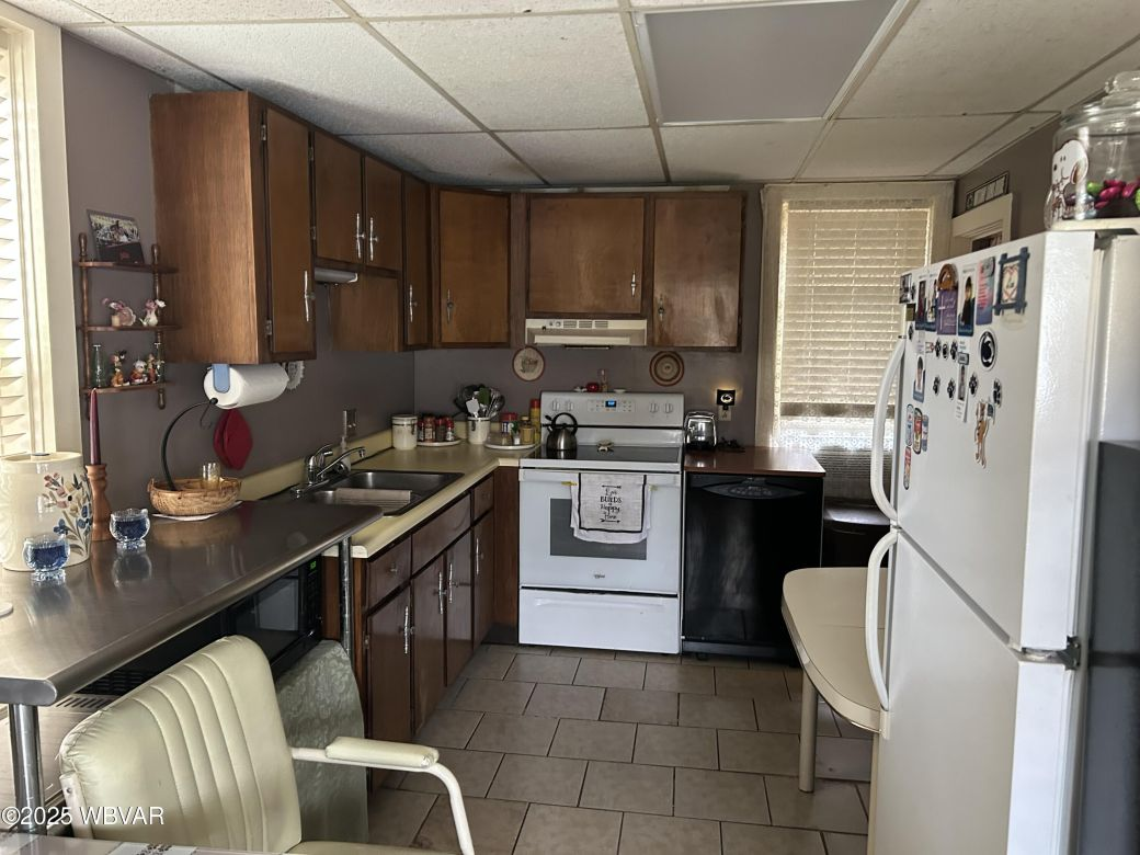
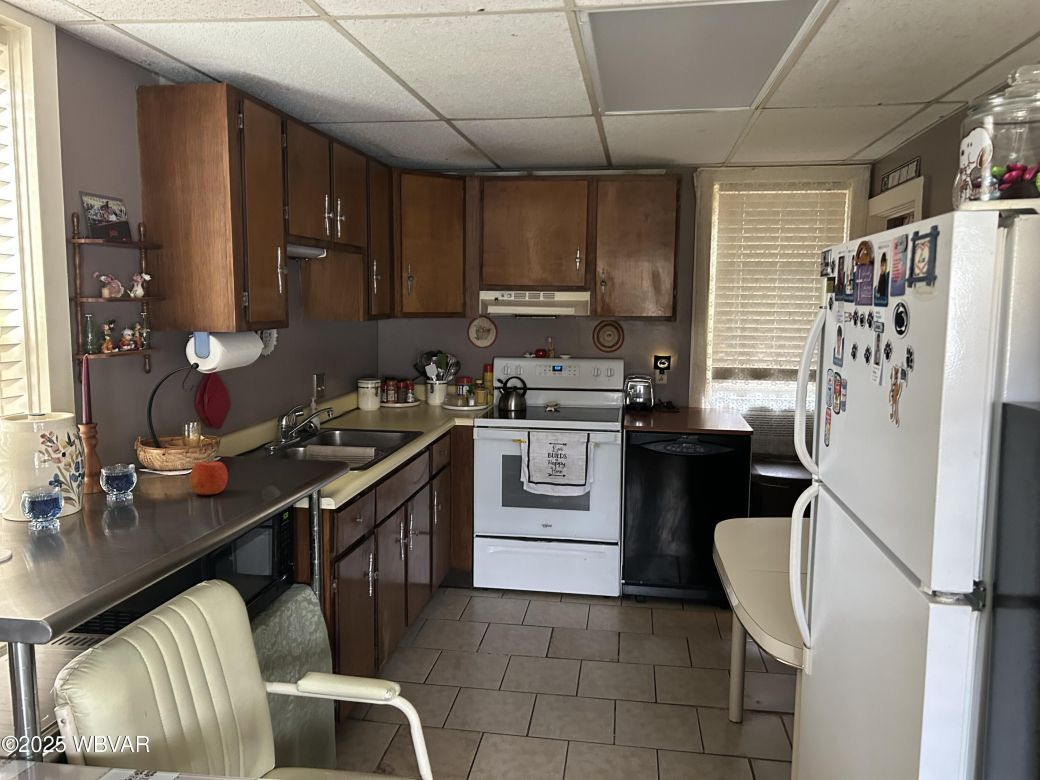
+ apple (208, 475)
